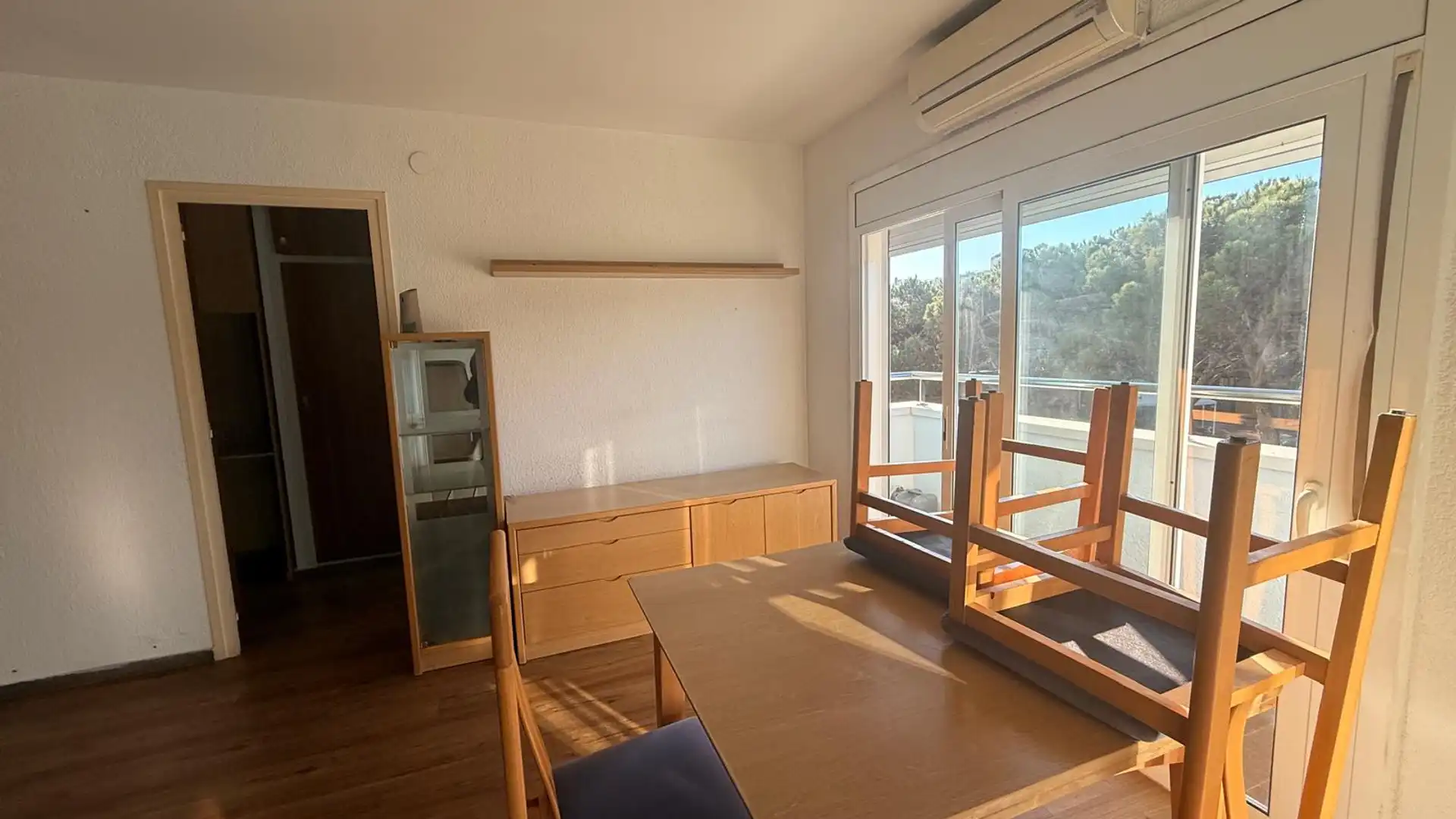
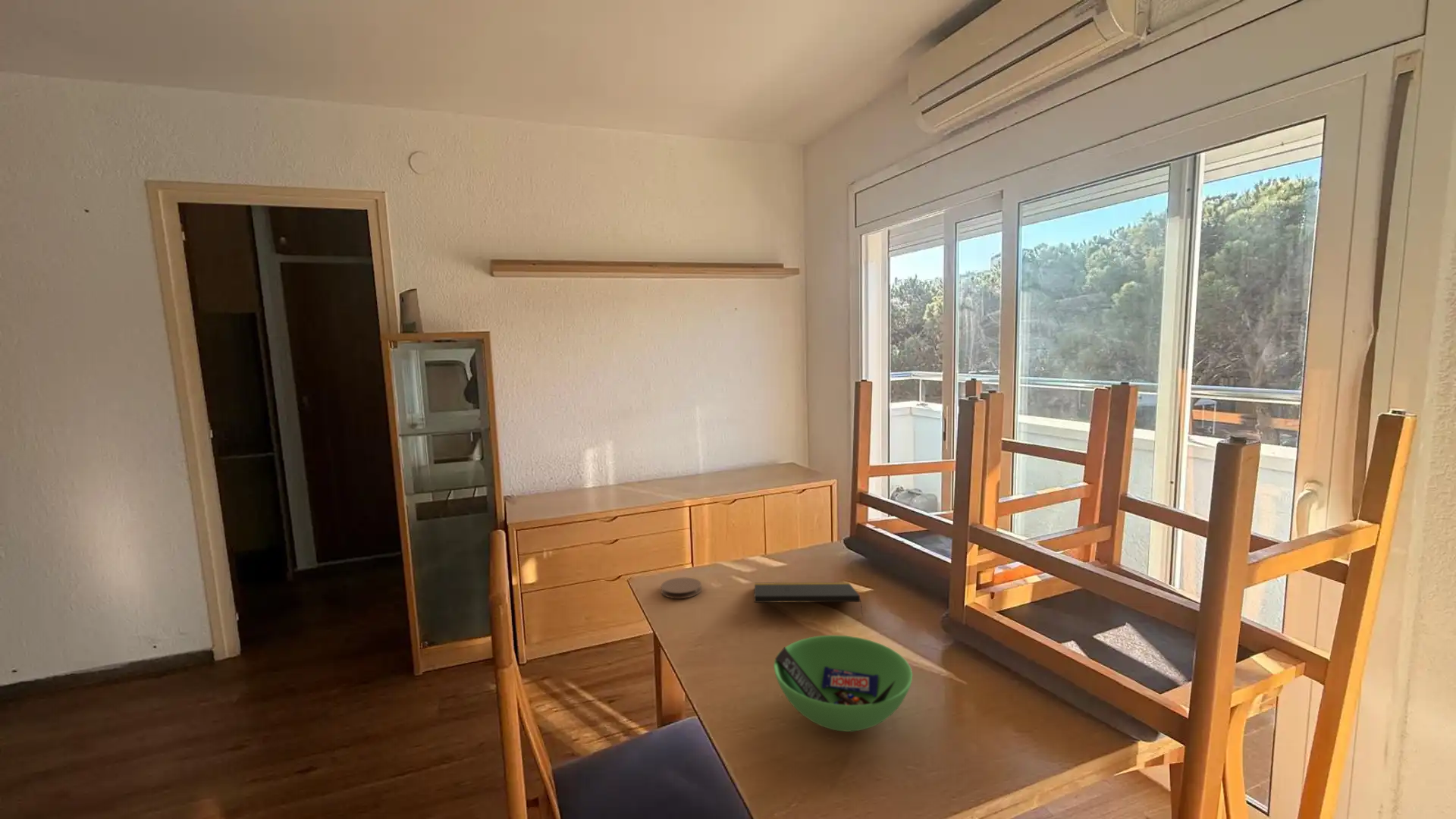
+ coaster (681, 587)
+ notepad (804, 592)
+ bowl (842, 684)
